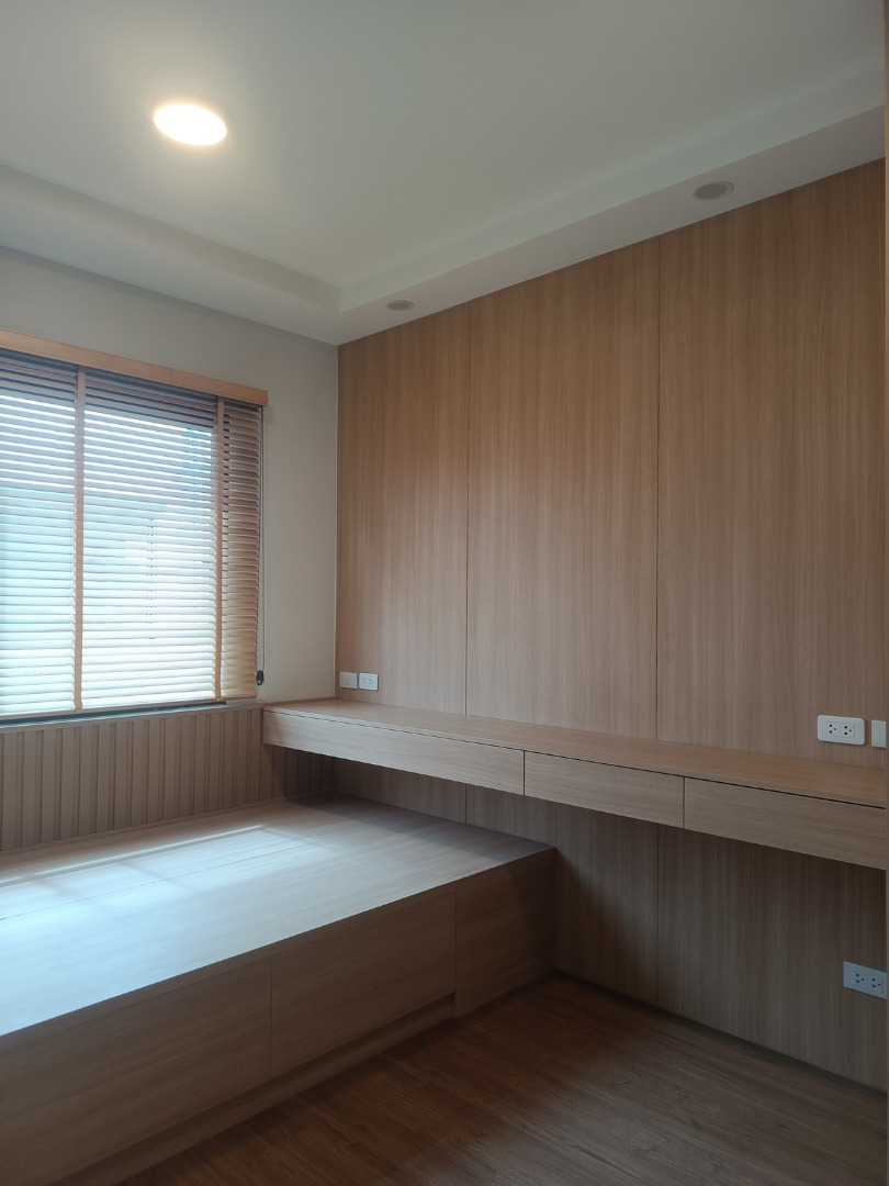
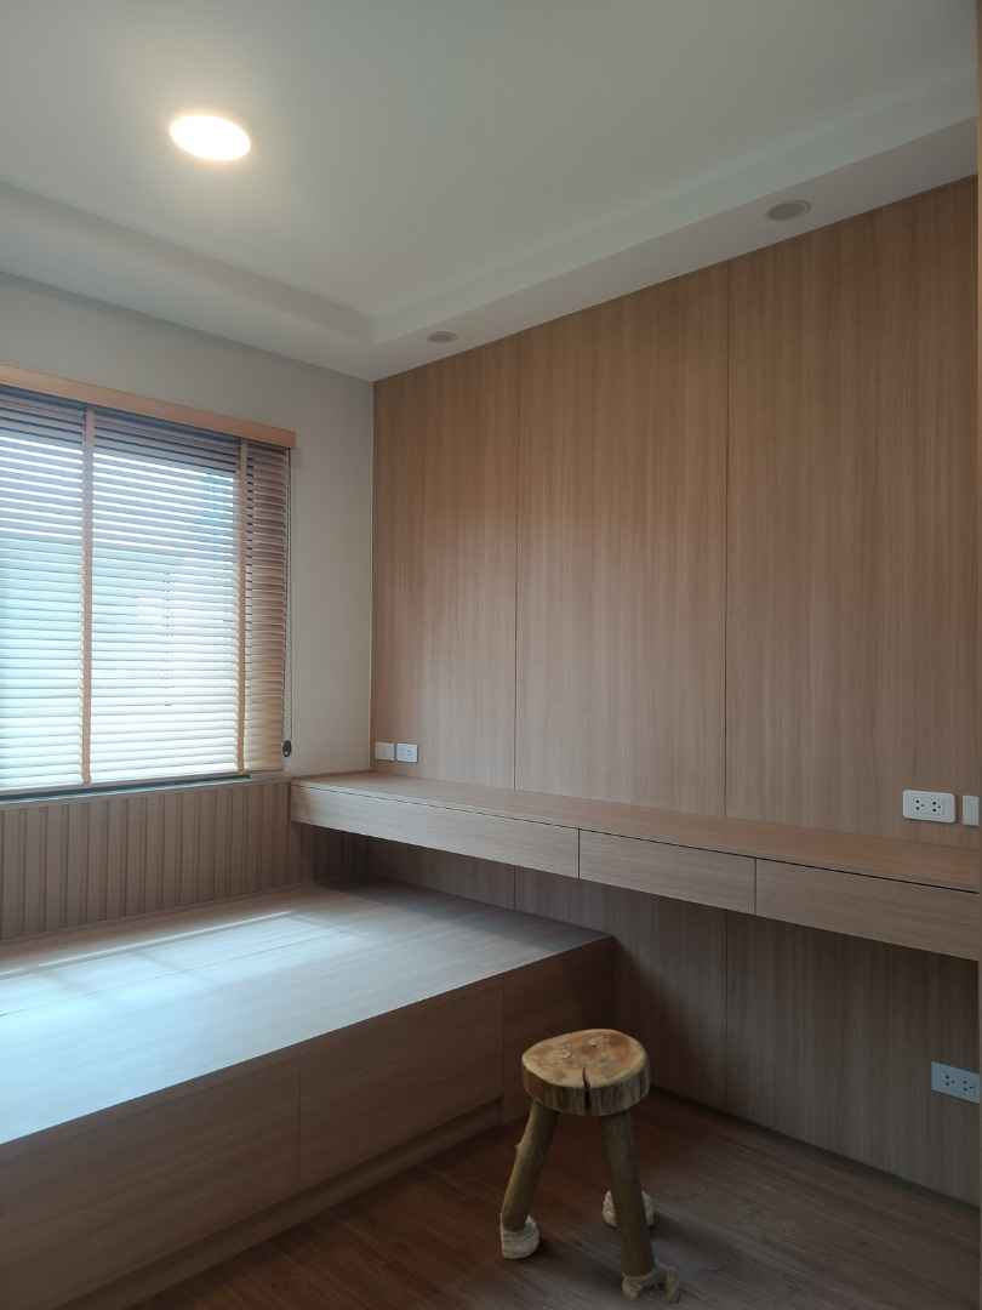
+ stool (603, 1146)
